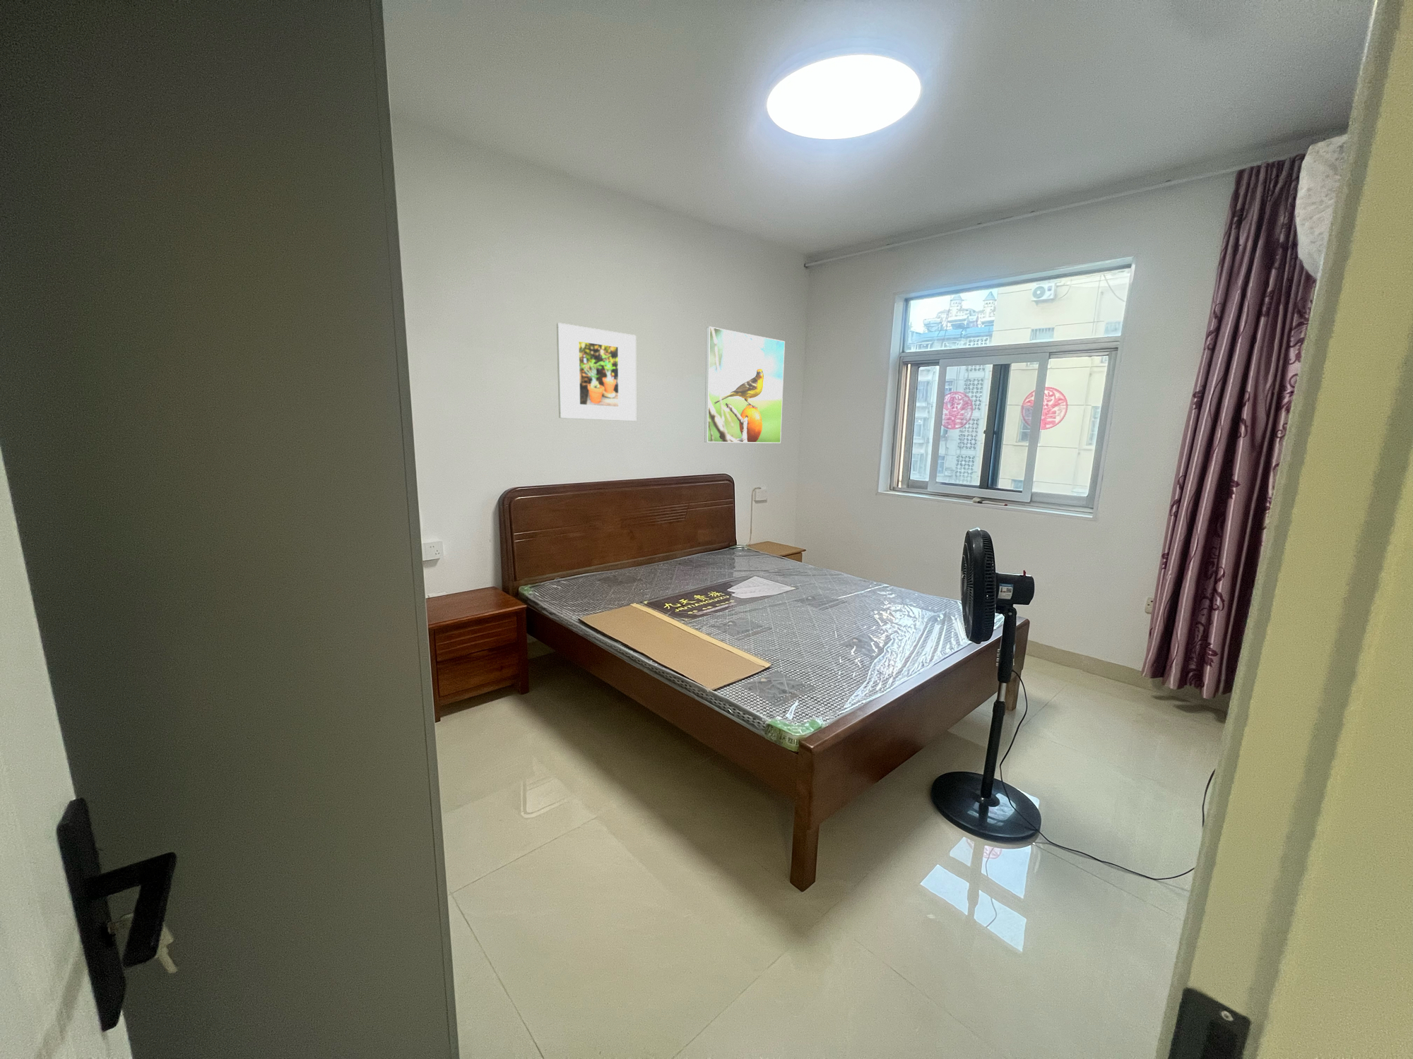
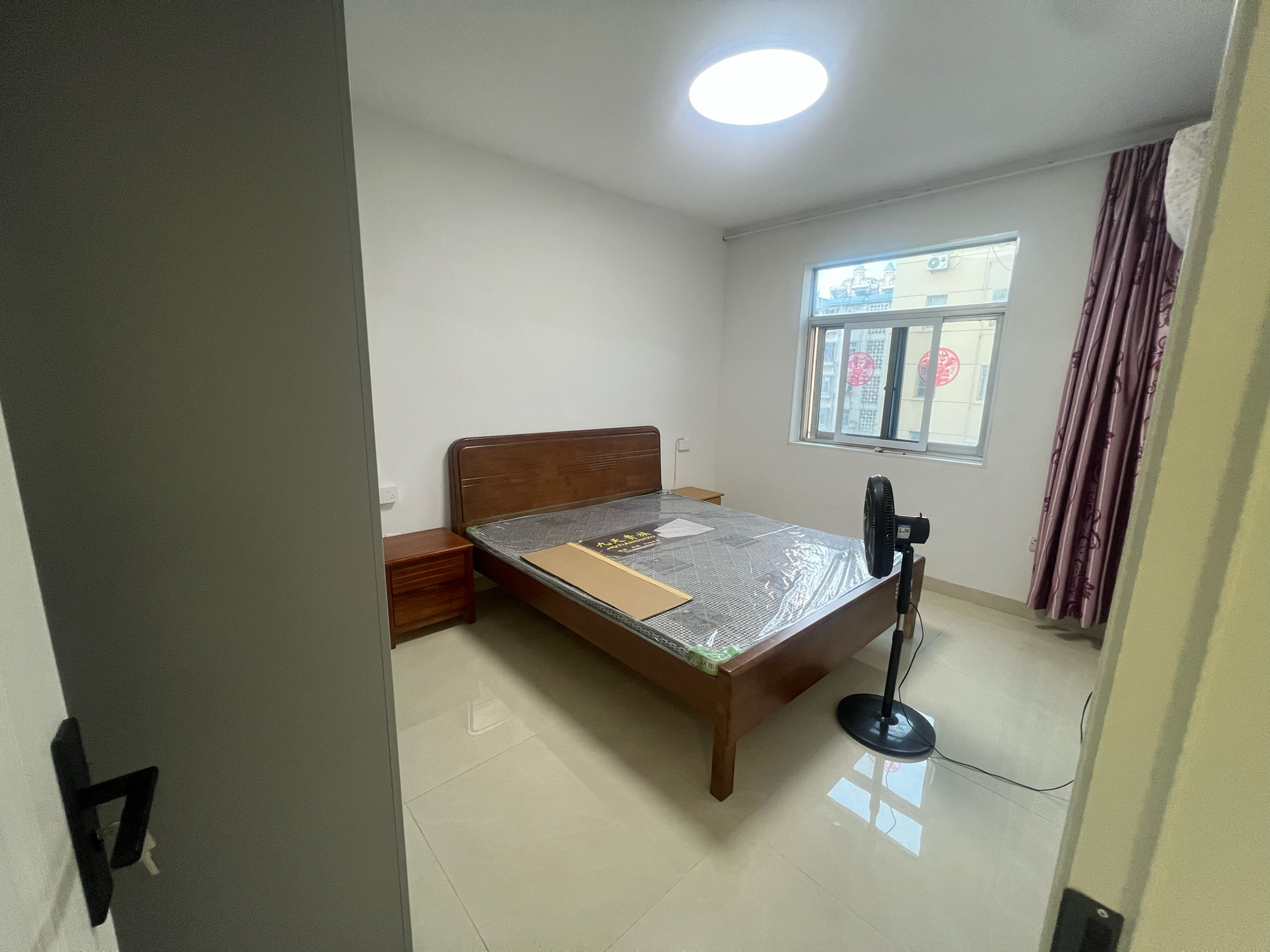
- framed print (599, 375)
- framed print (747, 389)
